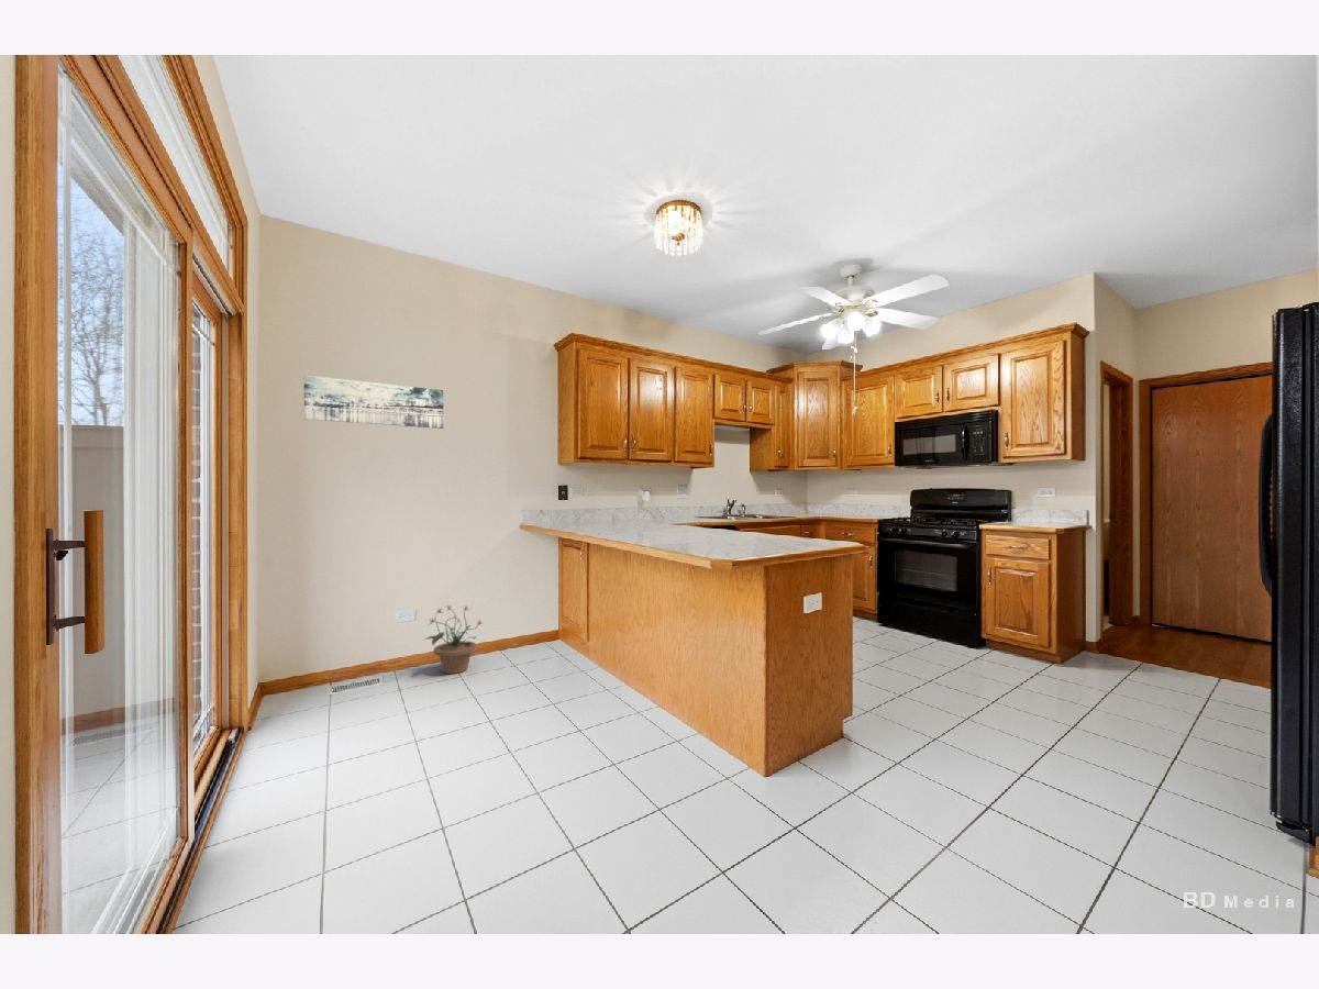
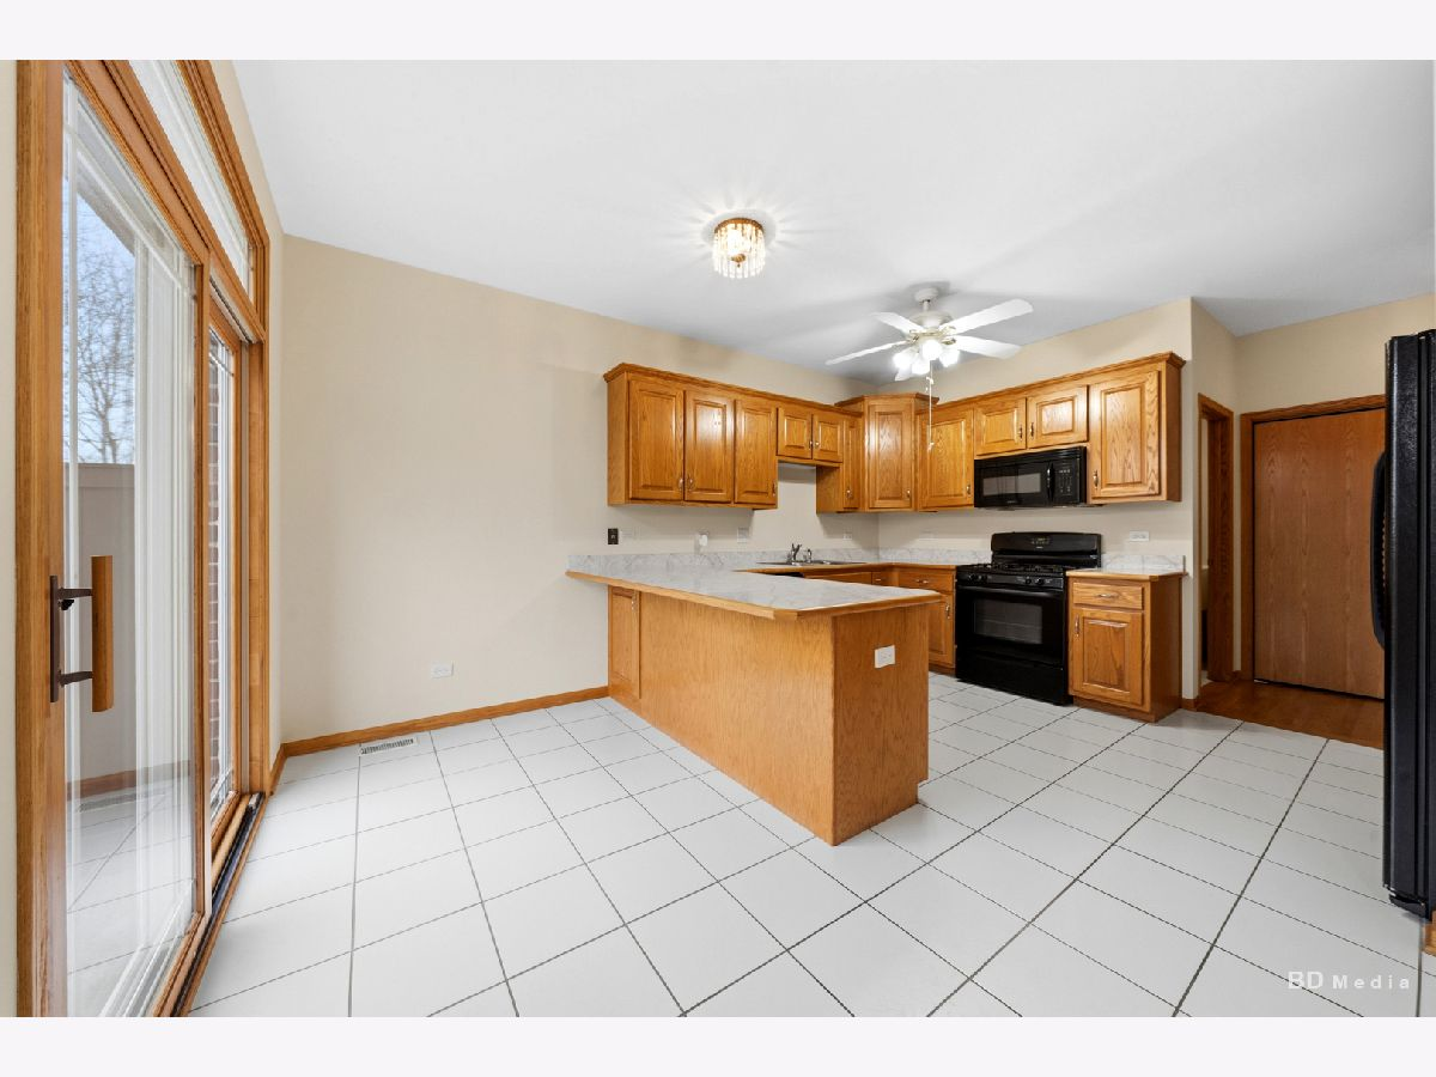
- wall art (378, 403)
- potted plant (453, 637)
